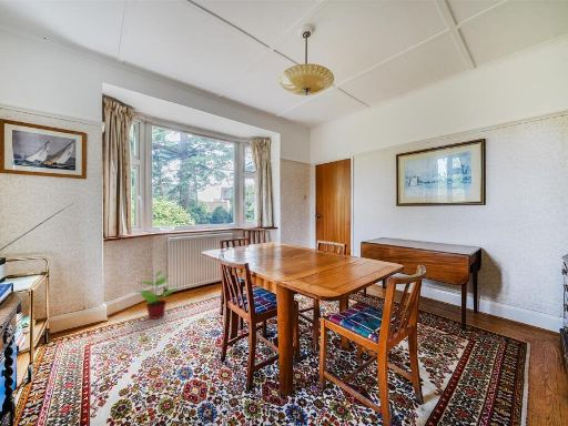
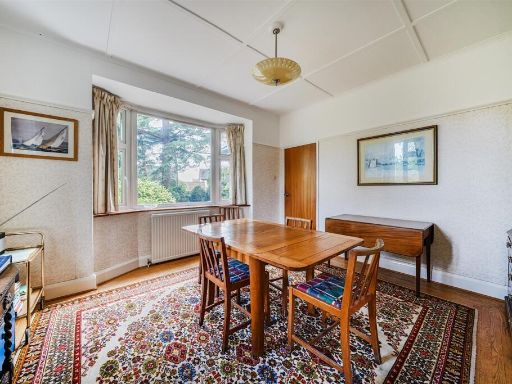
- potted plant (156, 291)
